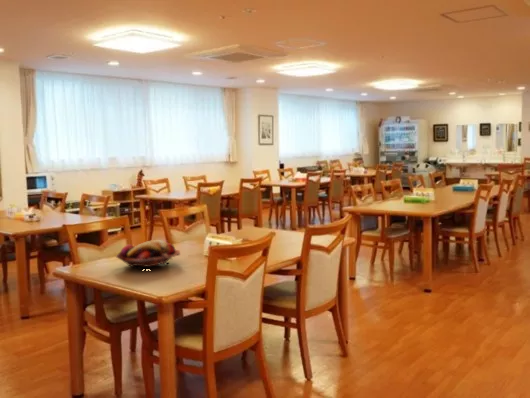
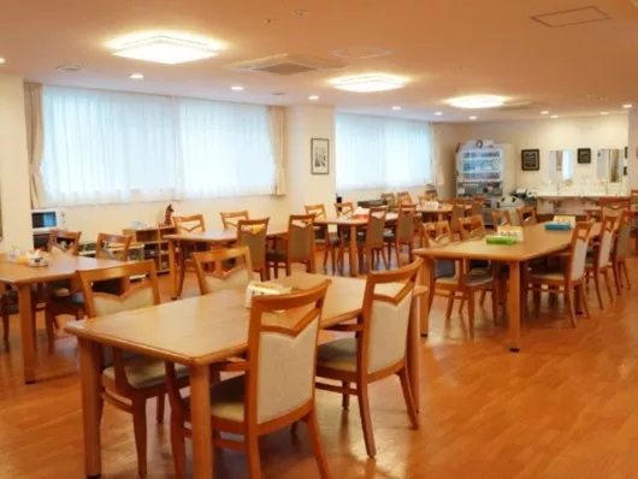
- fruit basket (149, 253)
